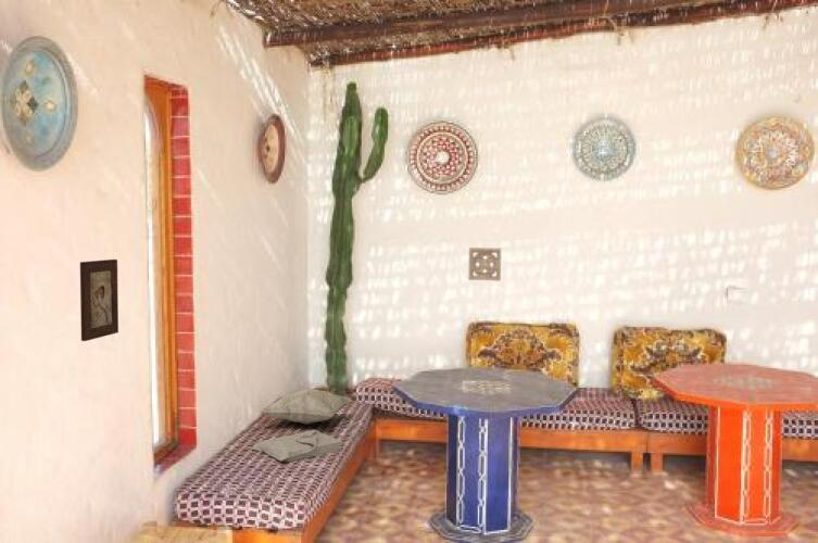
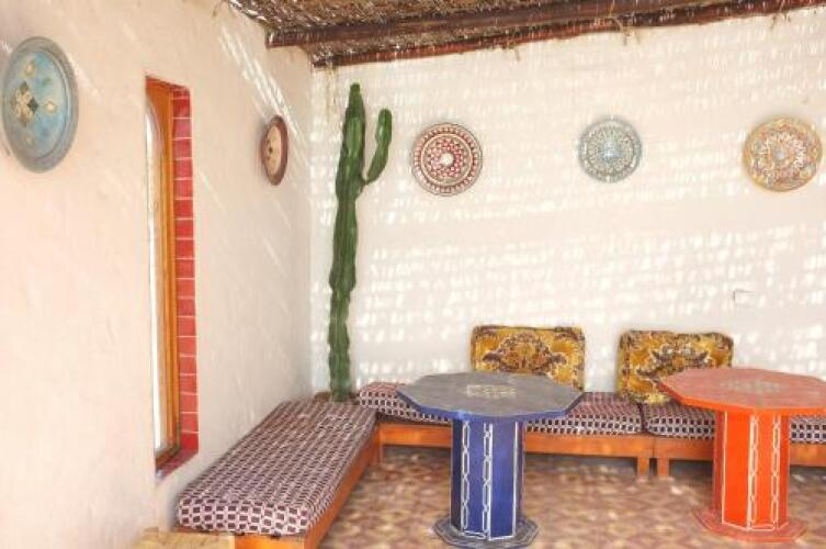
- wall ornament (483, 264)
- religious icon (100, 299)
- decorative pillow (307, 405)
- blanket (297, 442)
